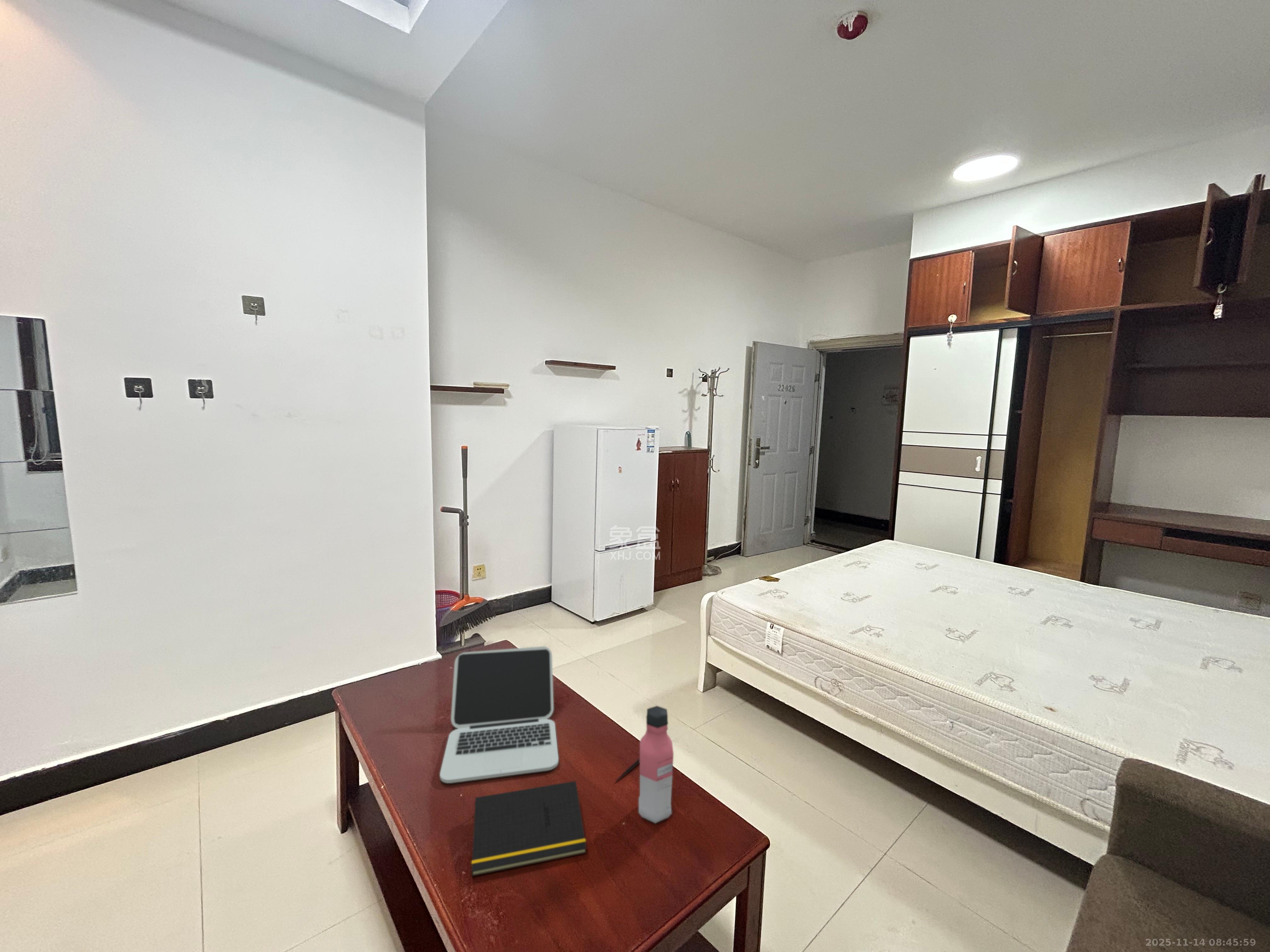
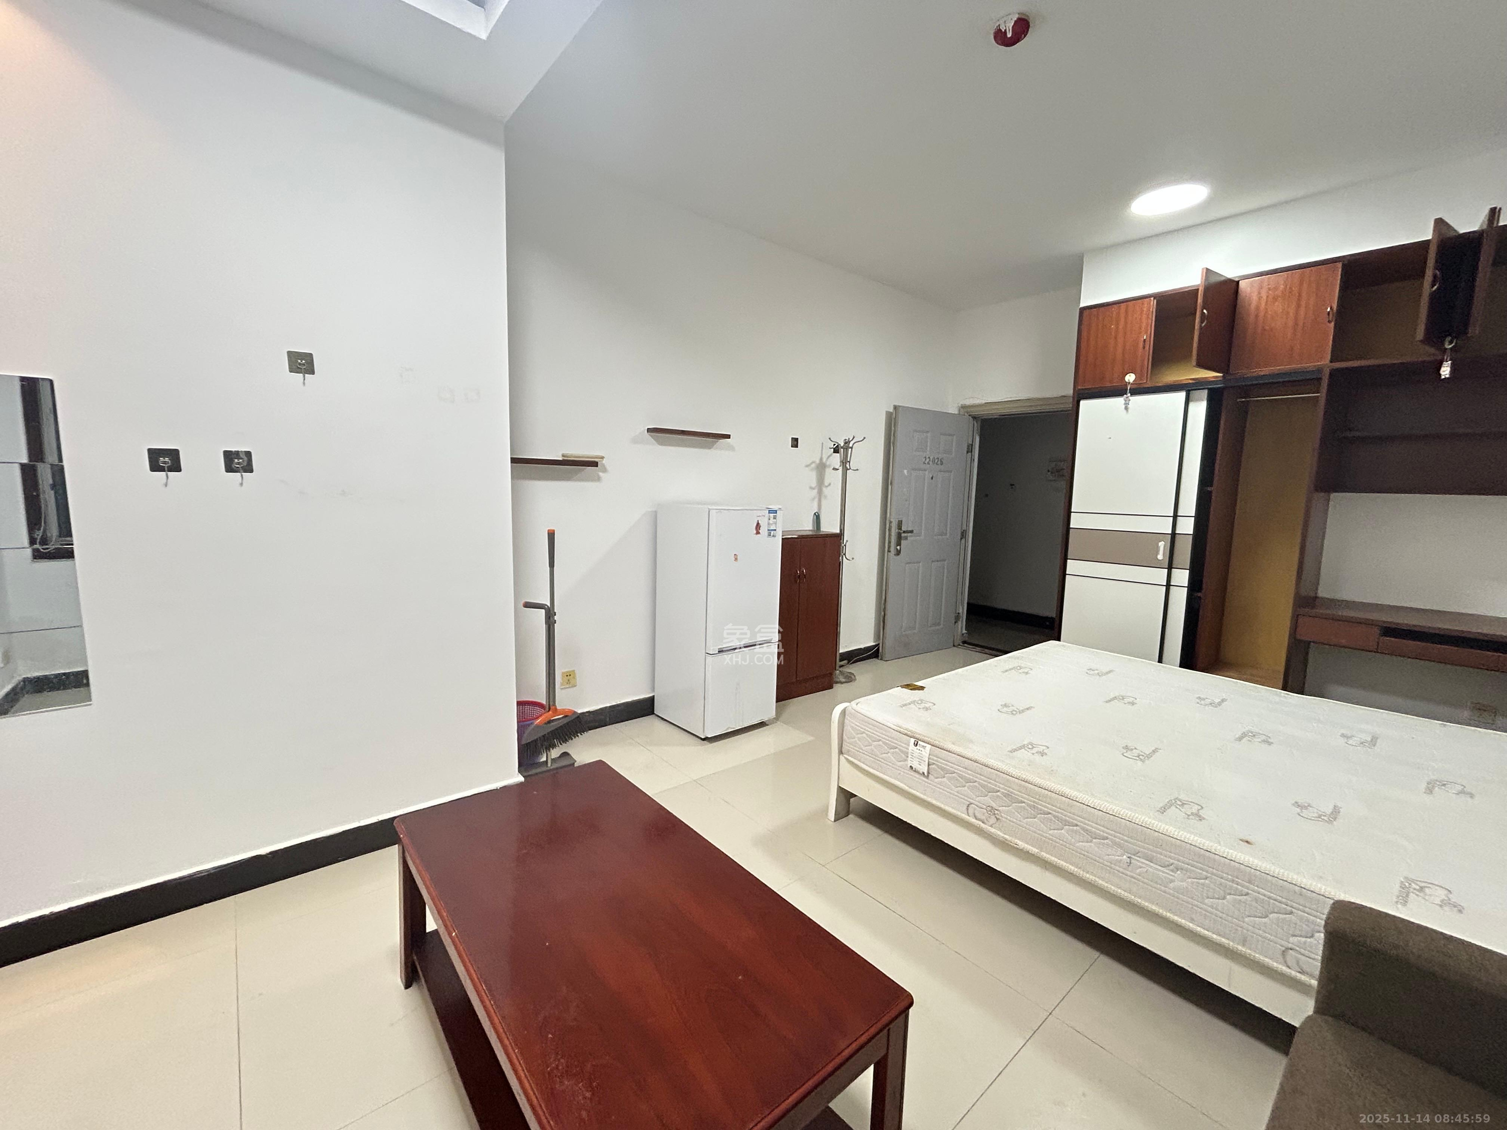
- notepad (529, 824)
- laptop (502, 706)
- water bottle (656, 761)
- pen (632, 765)
